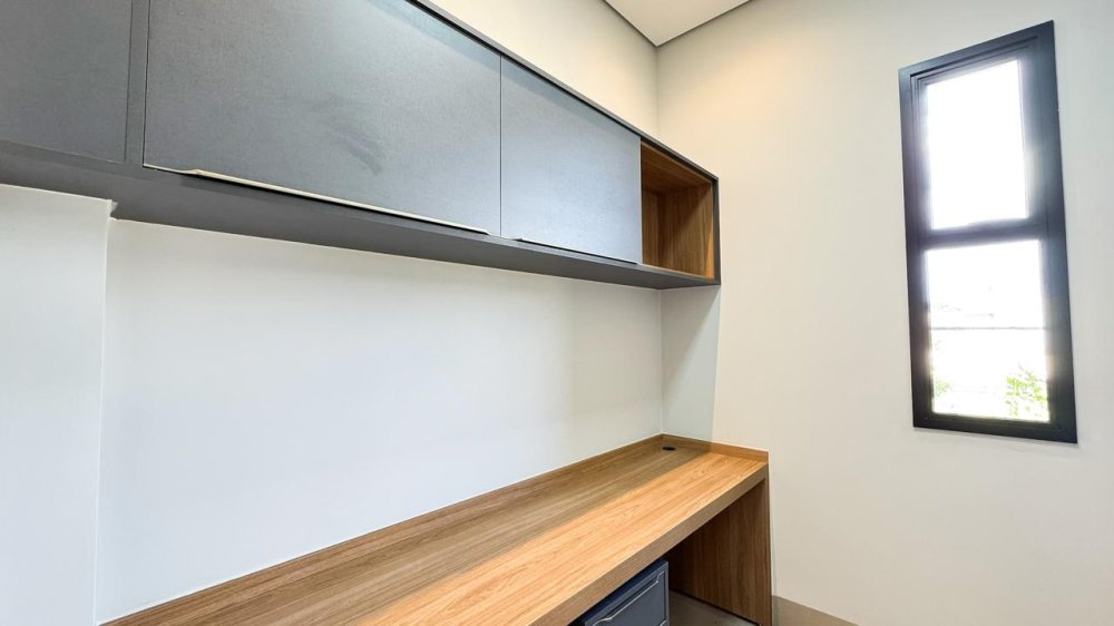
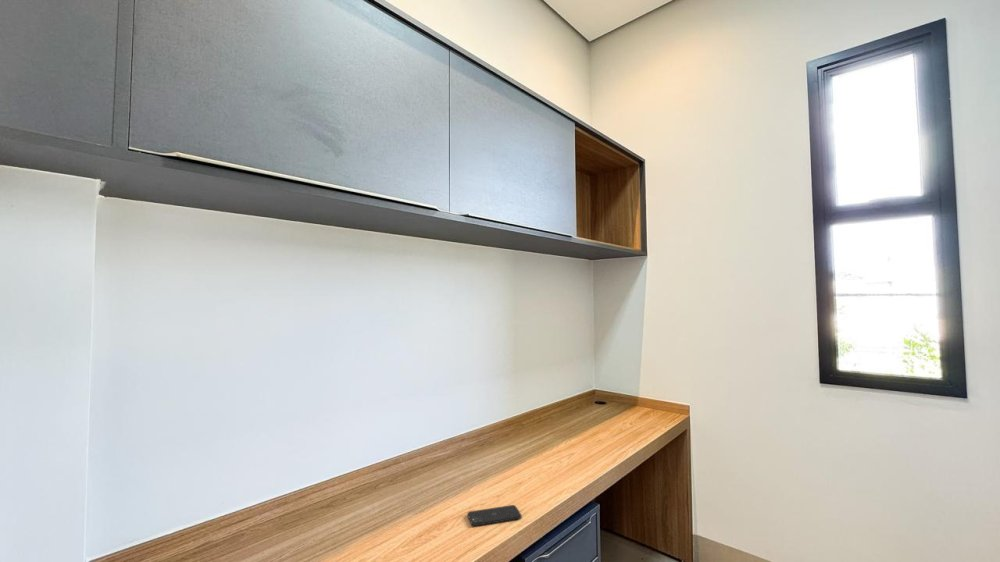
+ smartphone (494, 514)
